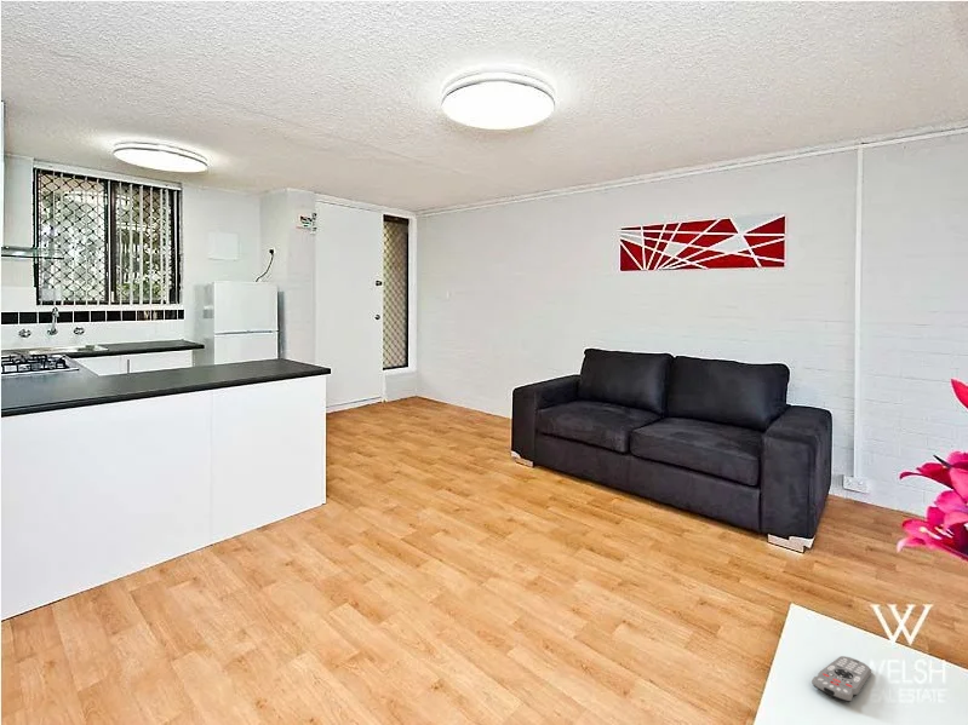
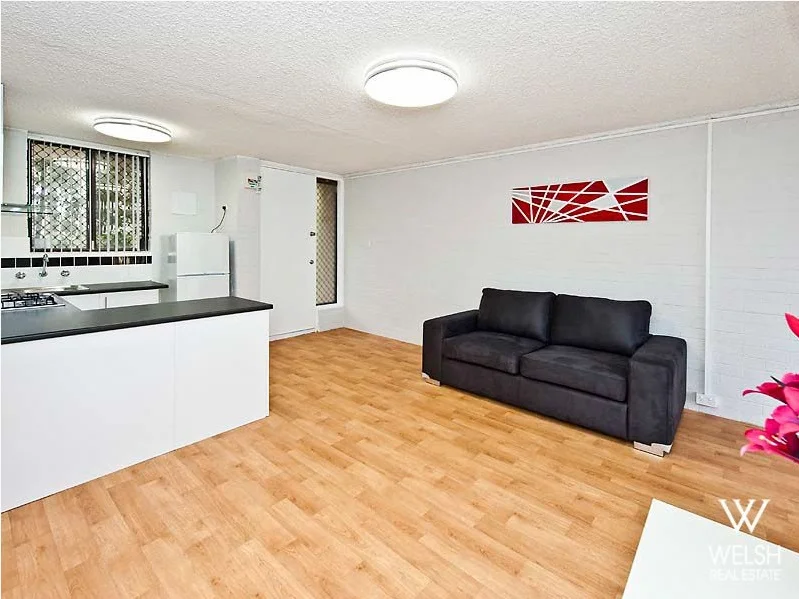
- remote control (843, 677)
